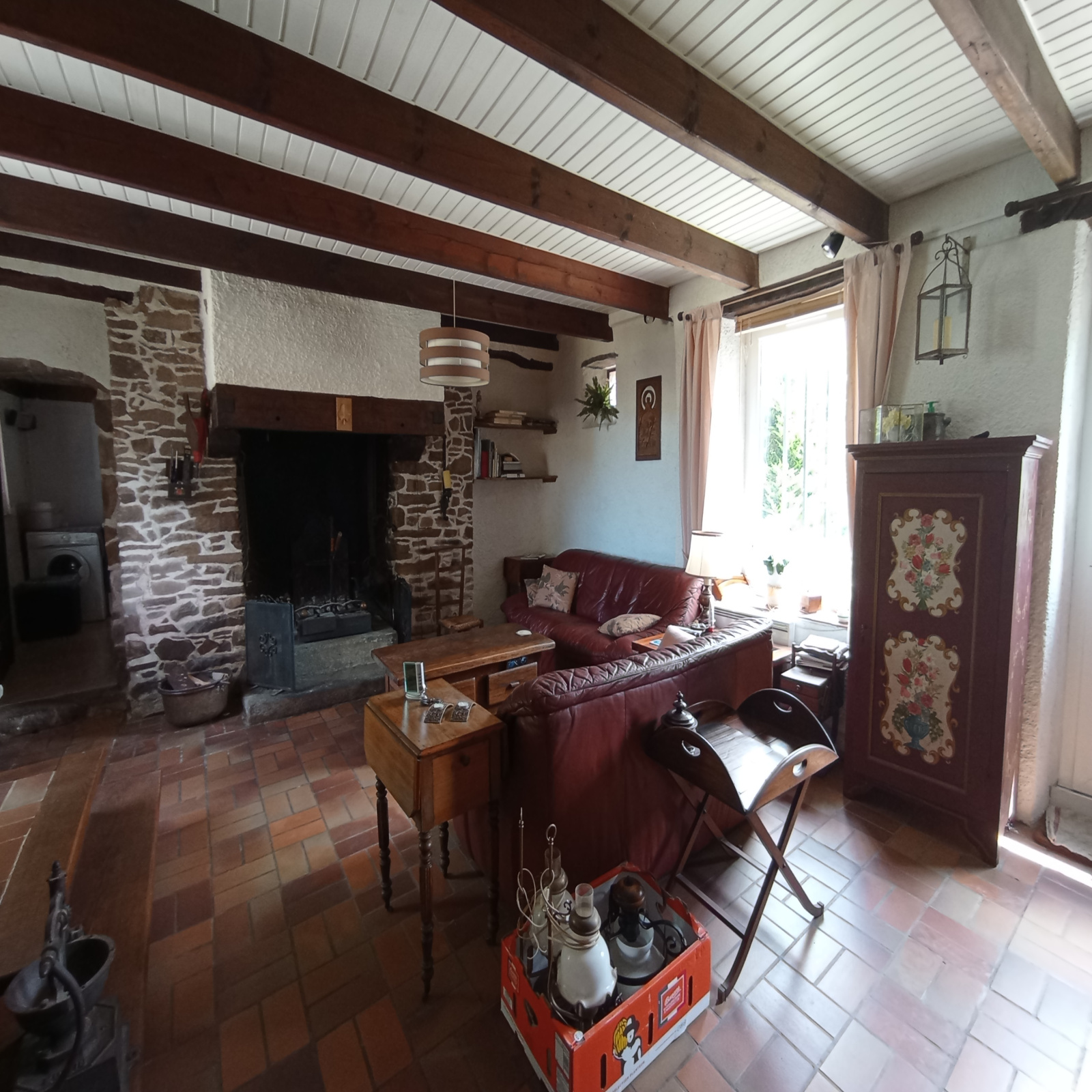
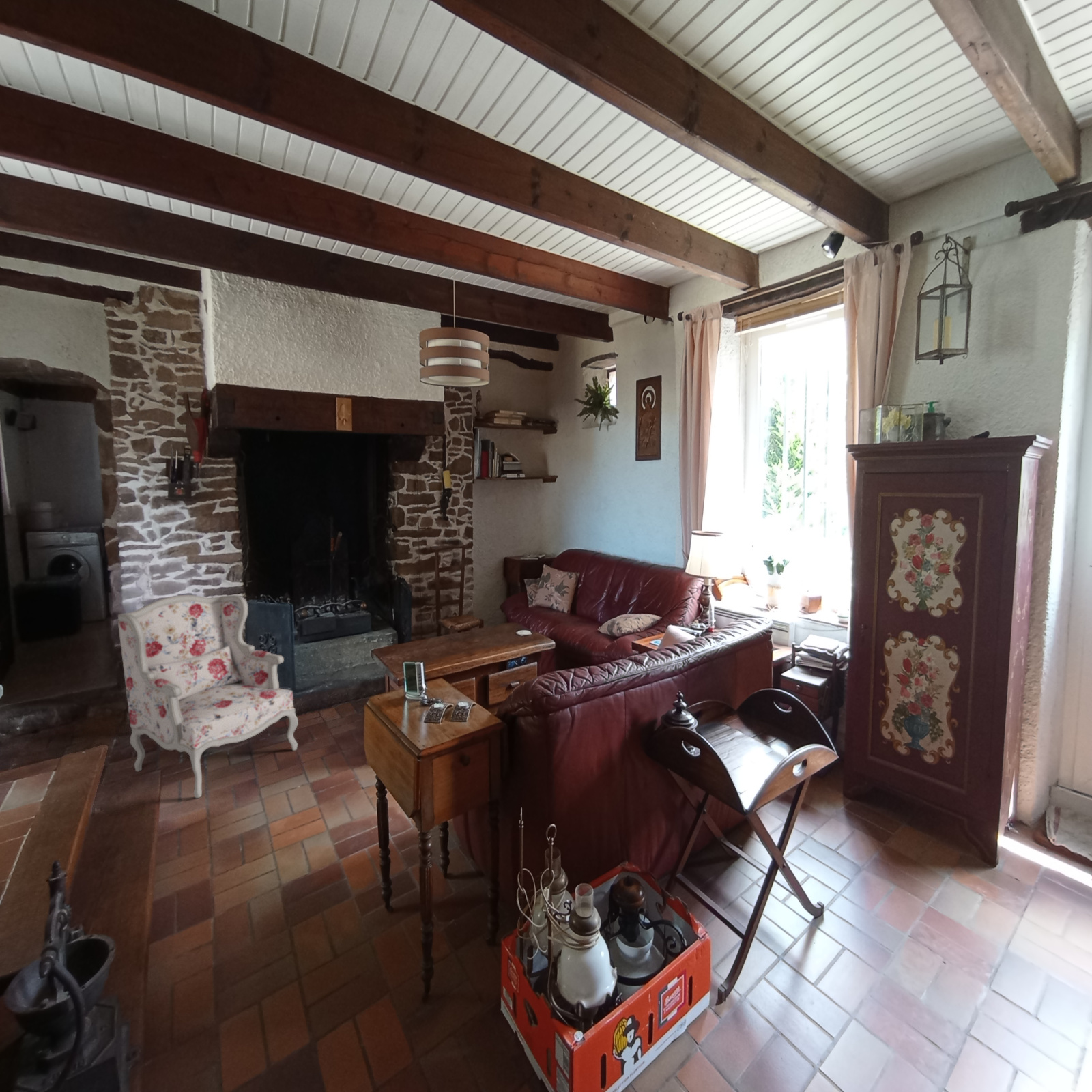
+ armchair (212, 680)
